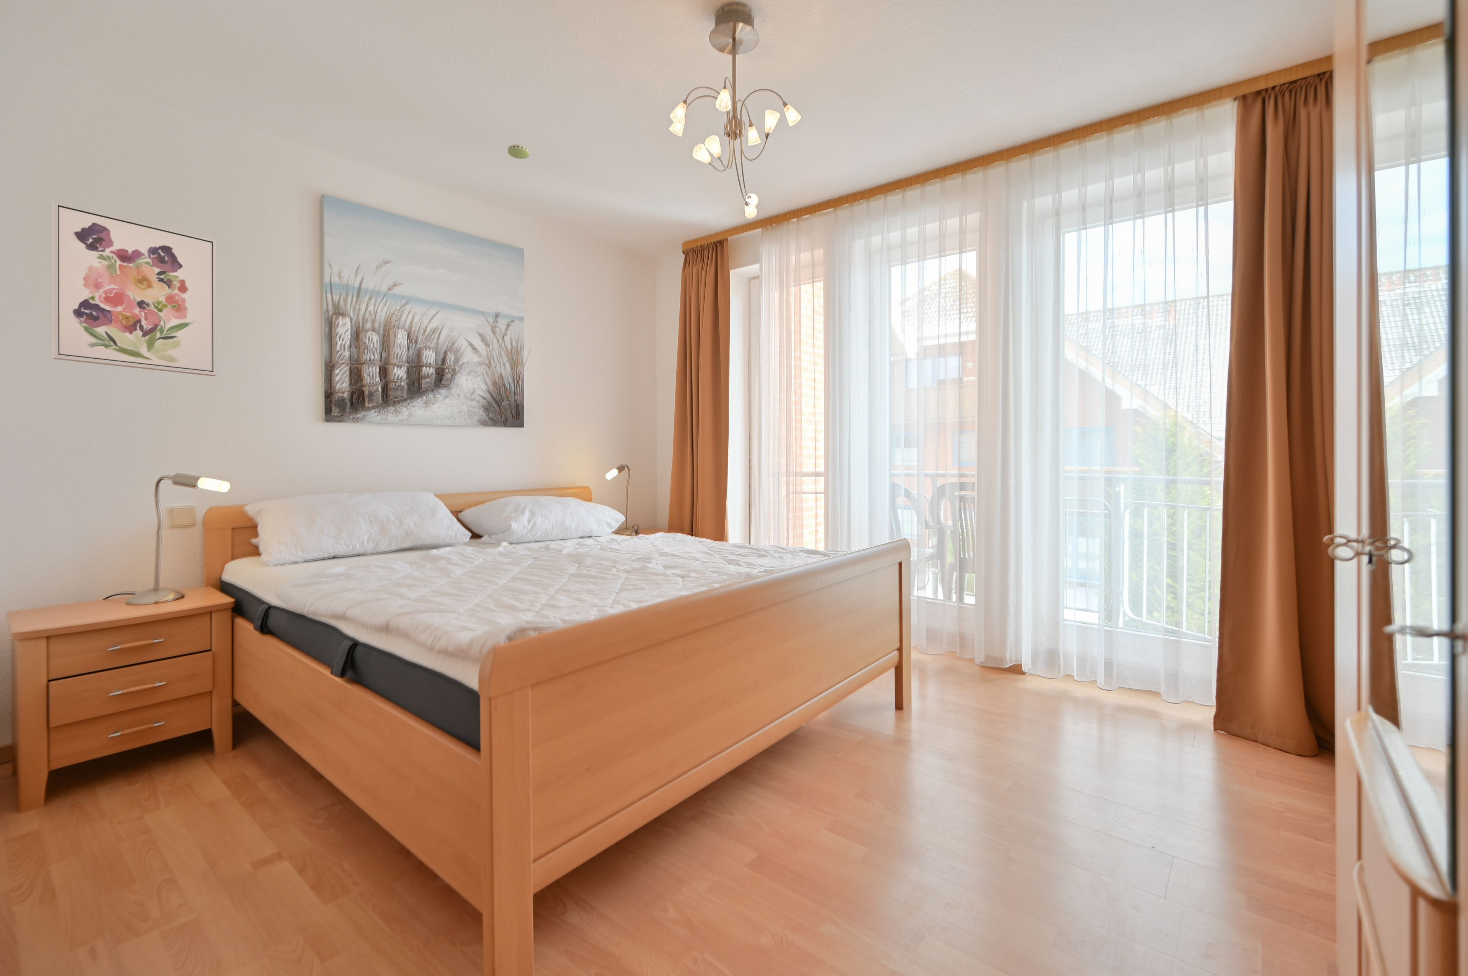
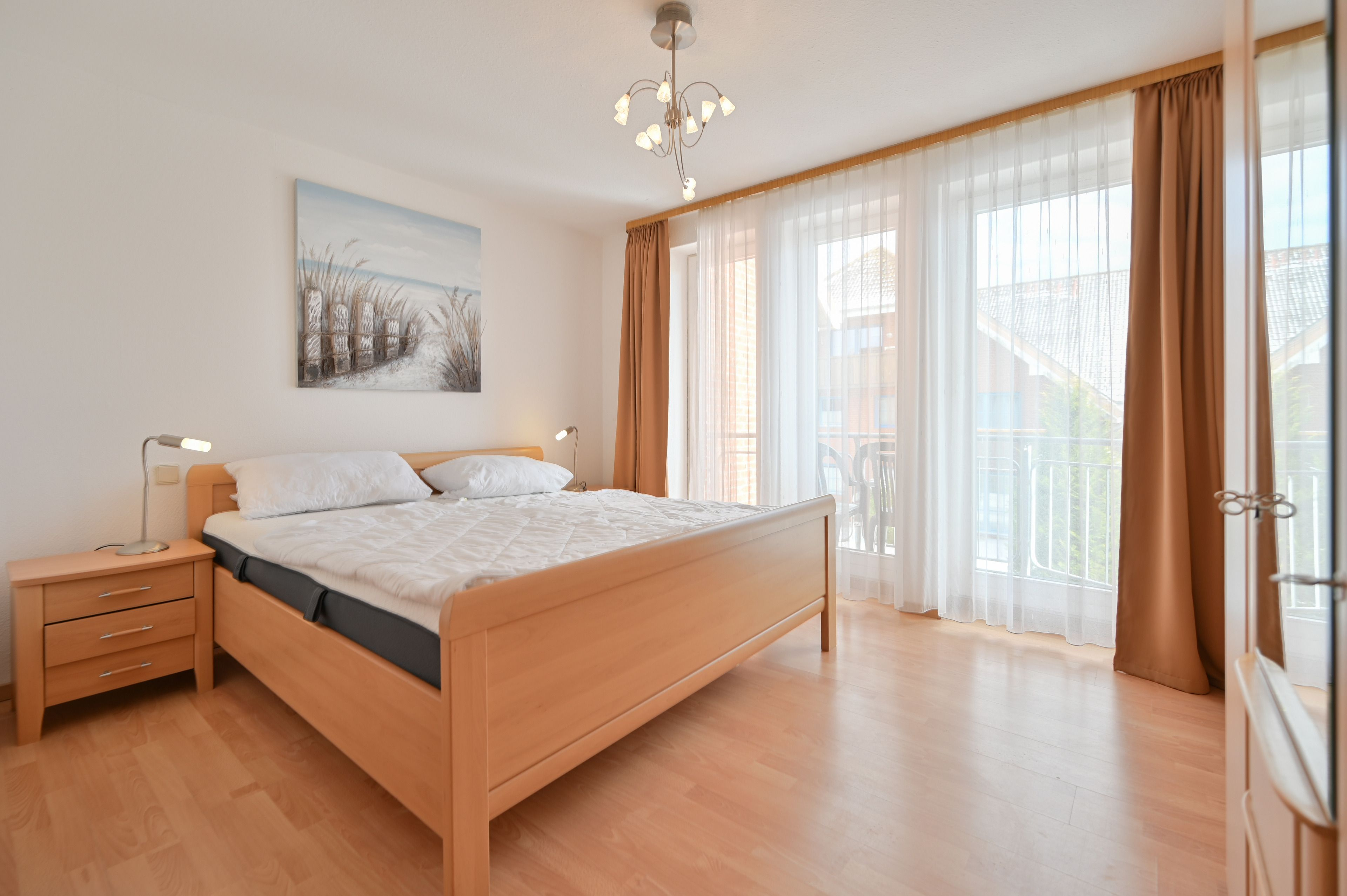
- smoke detector (519, 151)
- wall art (139, 295)
